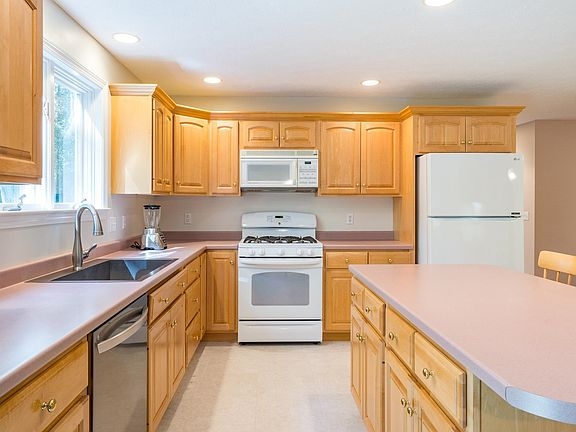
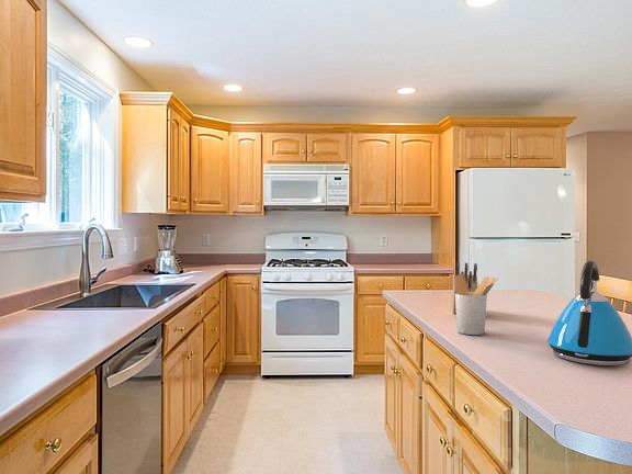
+ kettle (589, 308)
+ utensil holder (476, 303)
+ knife block (466, 285)
